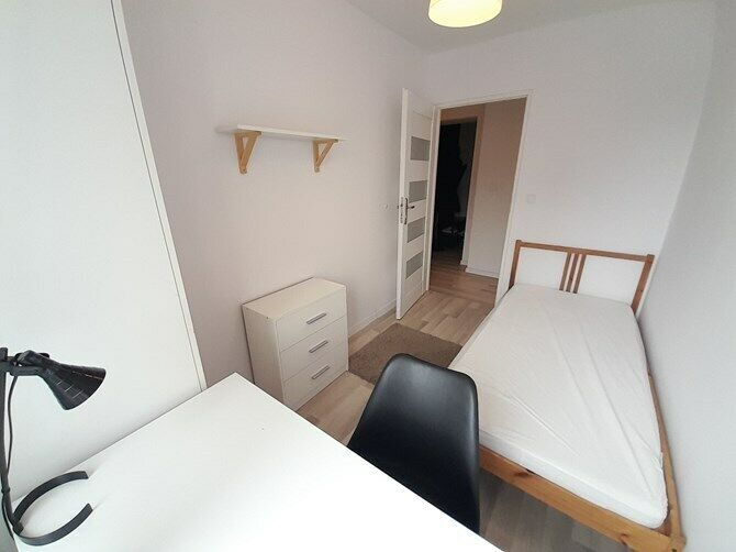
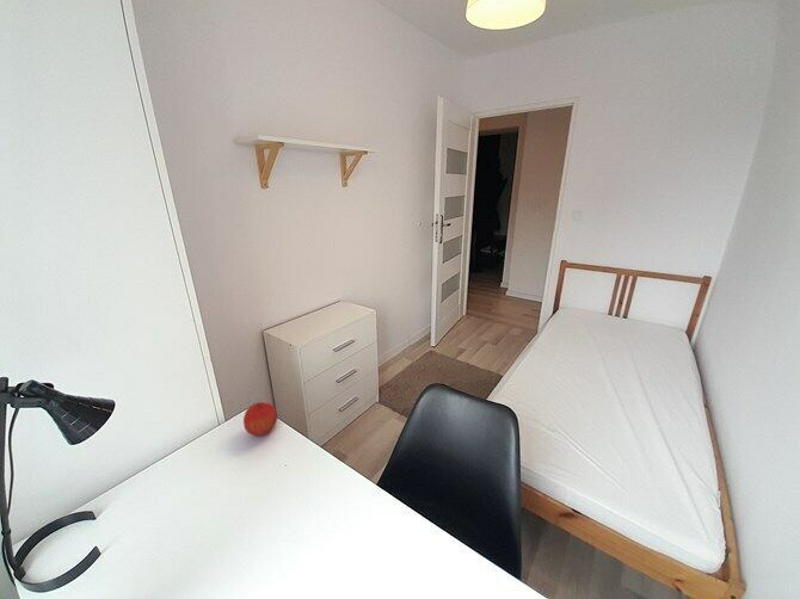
+ fruit (260, 418)
